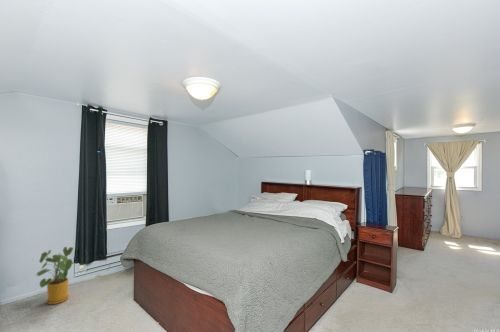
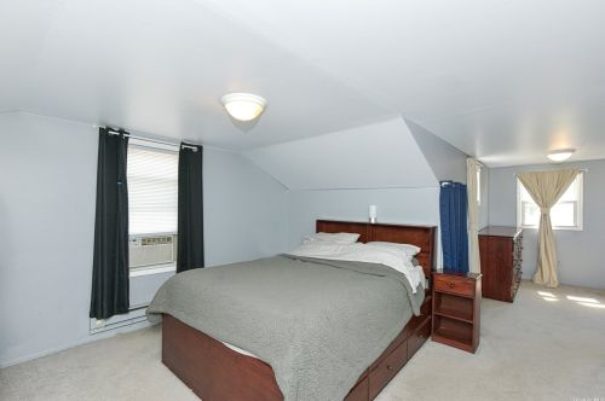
- house plant (55, 276)
